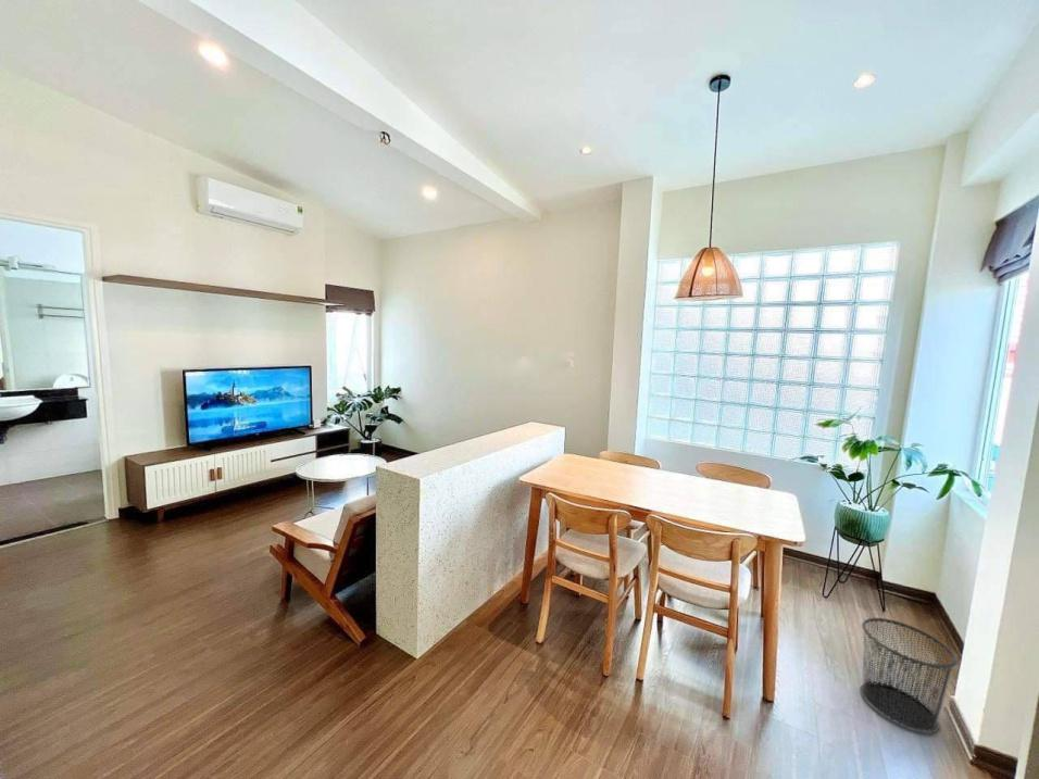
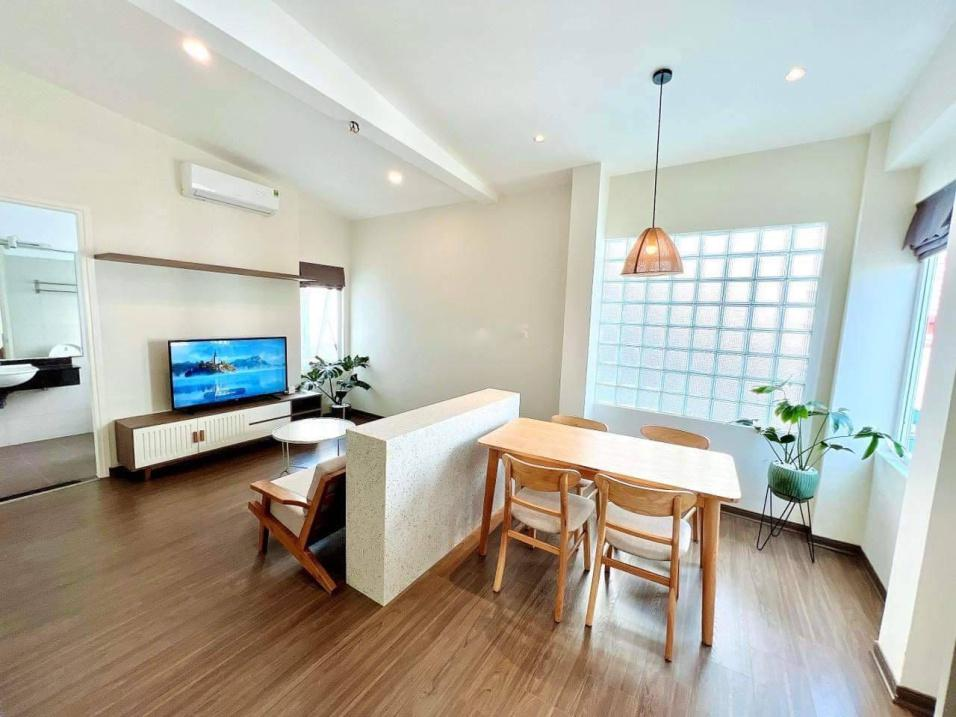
- waste bin (902, 673)
